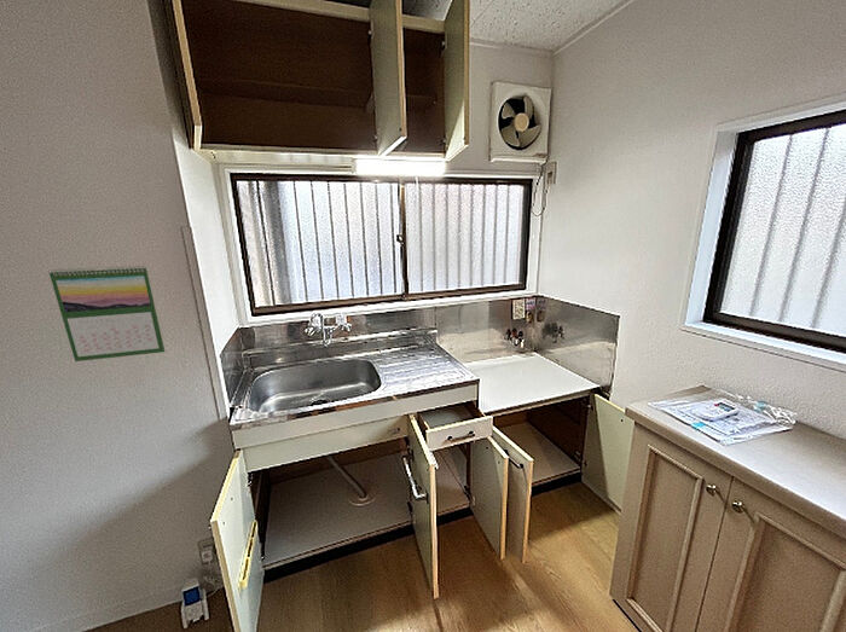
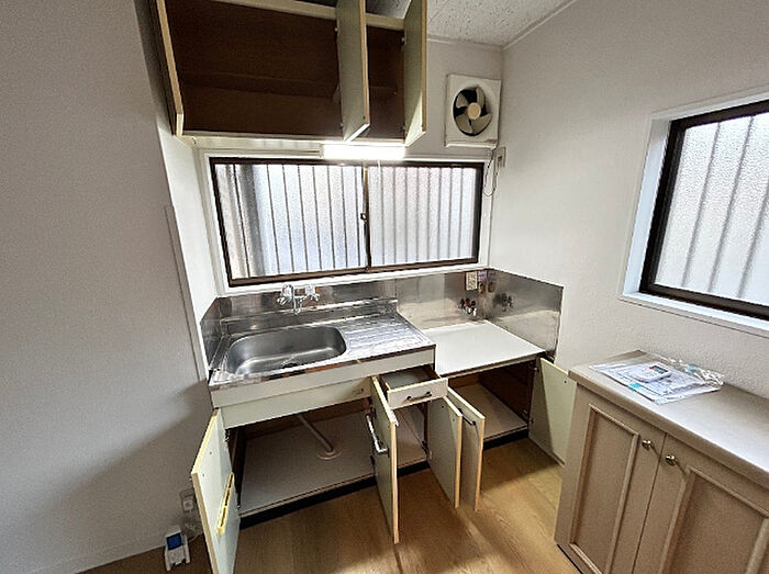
- calendar (110, 312)
